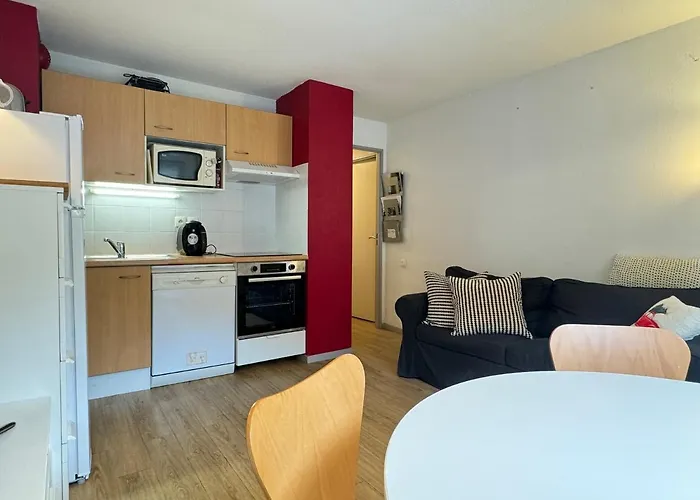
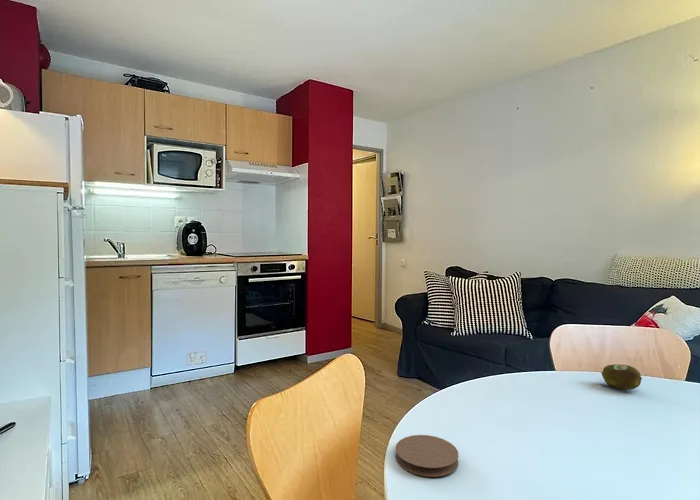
+ coaster (426, 454)
+ fruit (621, 376)
